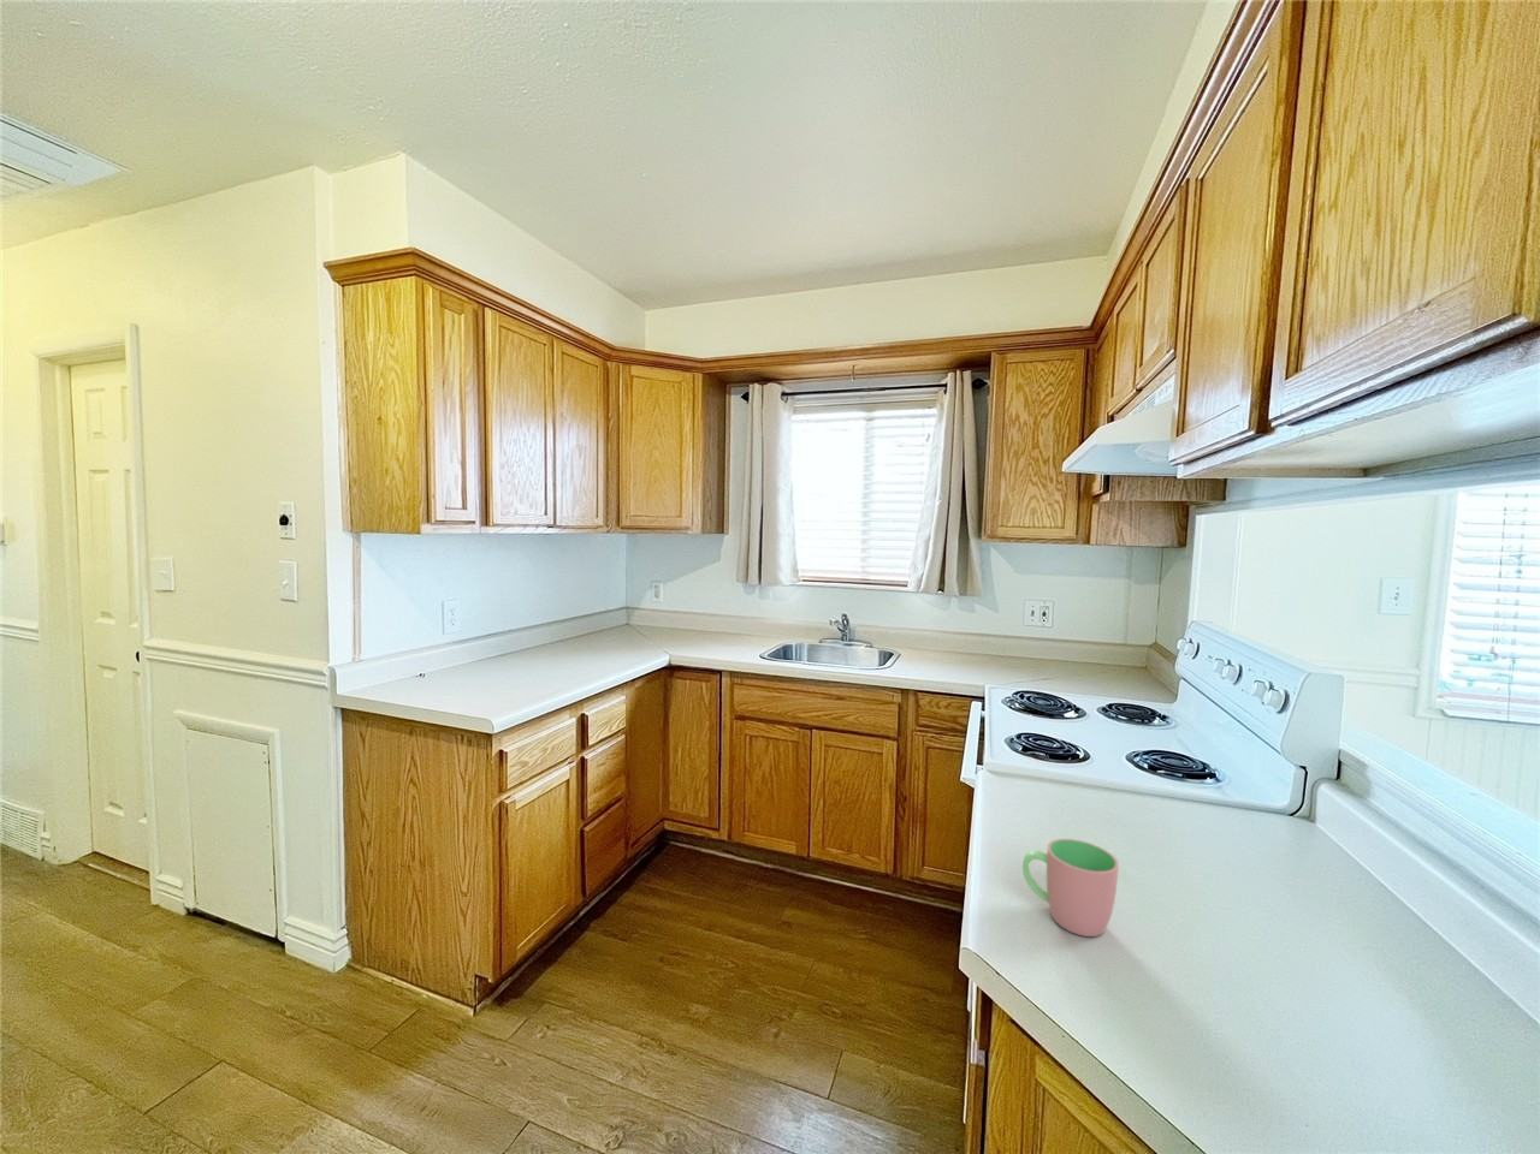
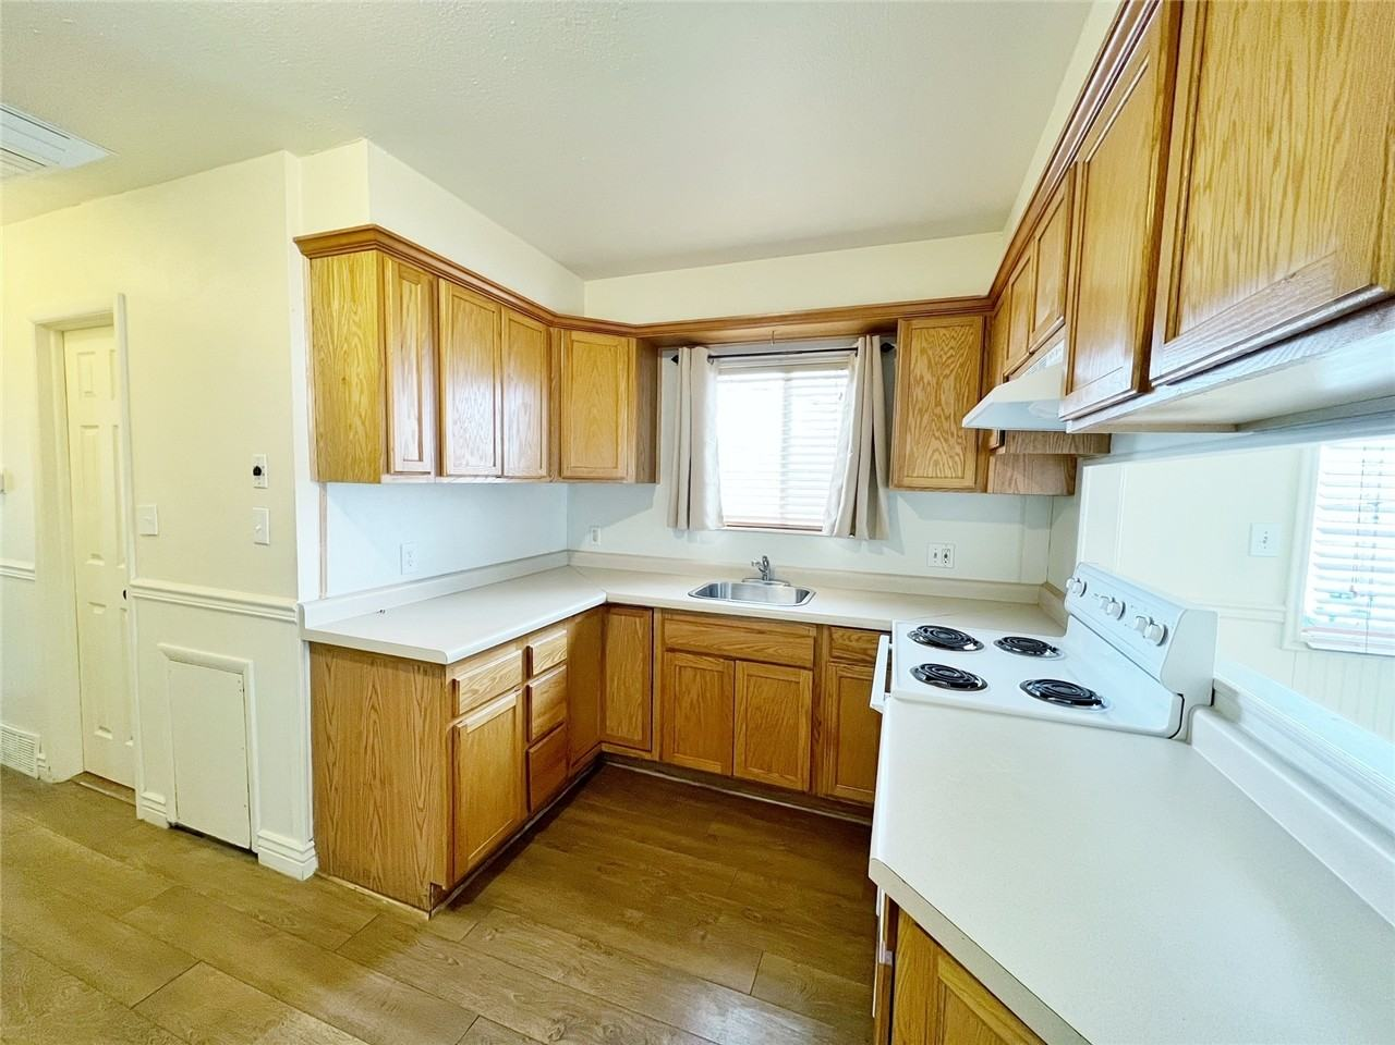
- cup (1067, 885)
